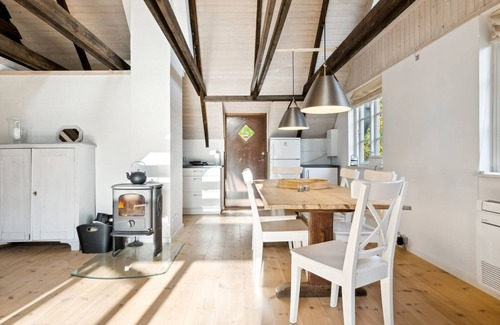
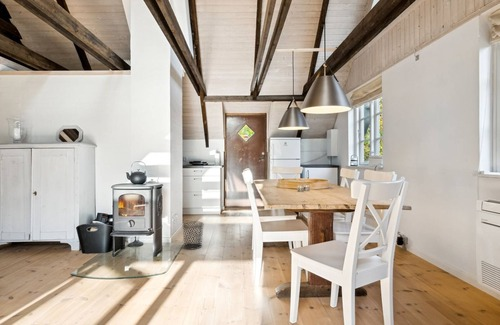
+ waste bin (192, 235)
